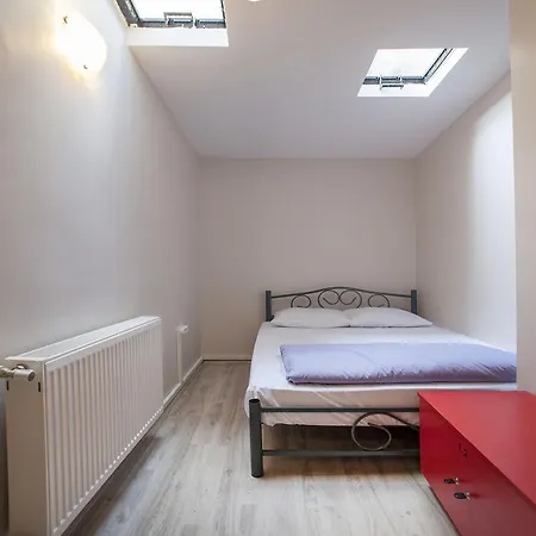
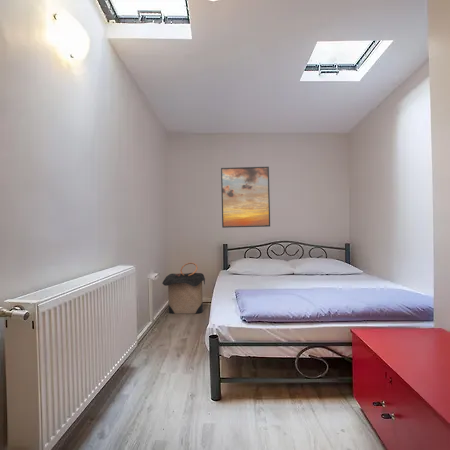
+ laundry hamper (184, 287)
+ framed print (245, 197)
